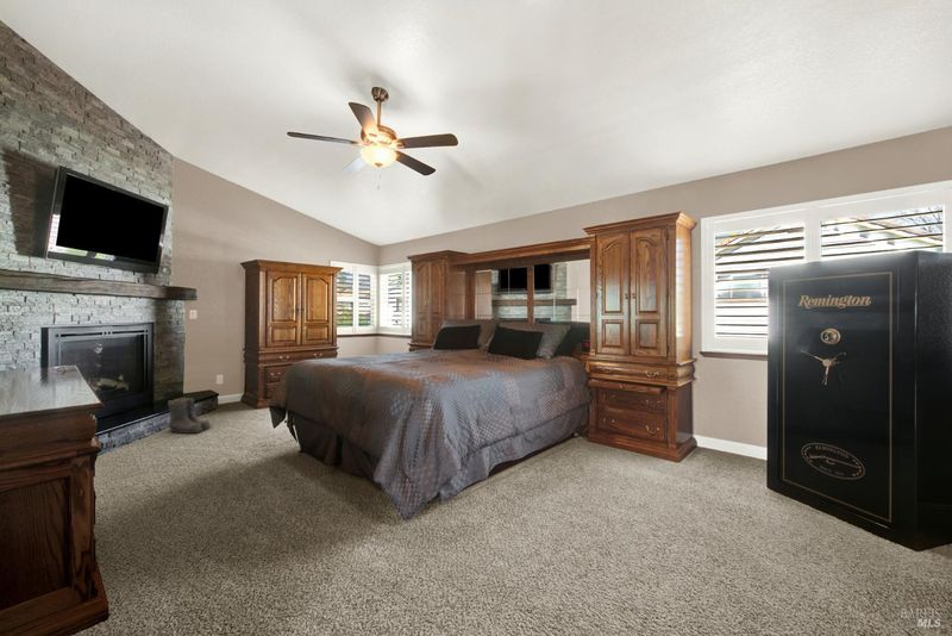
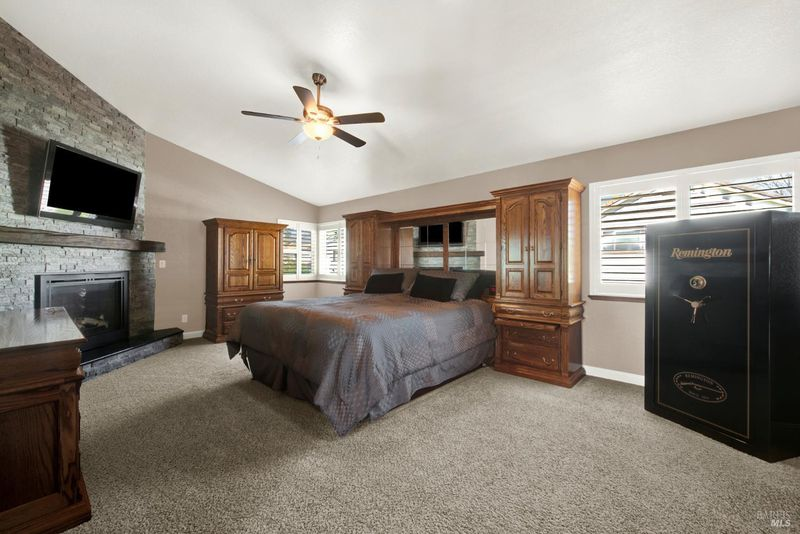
- boots (188, 414)
